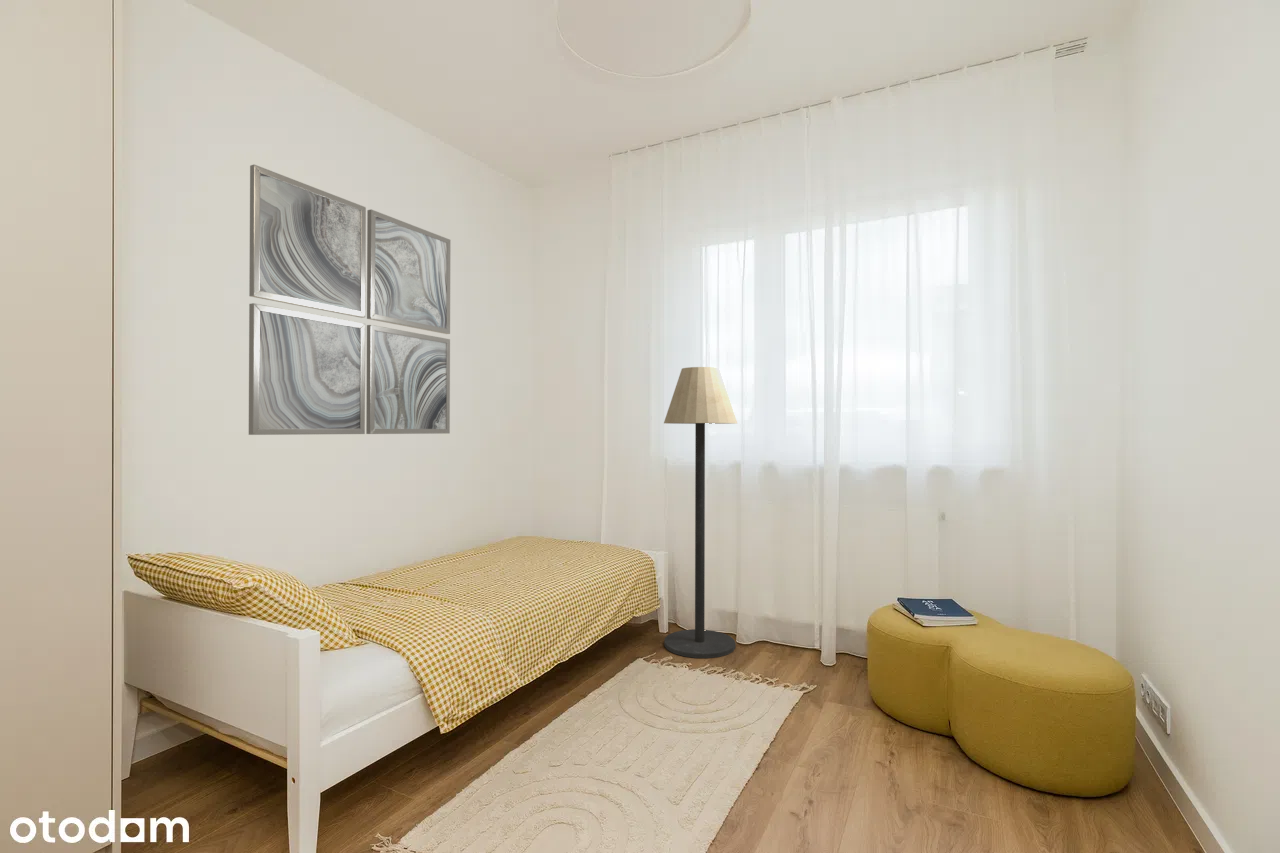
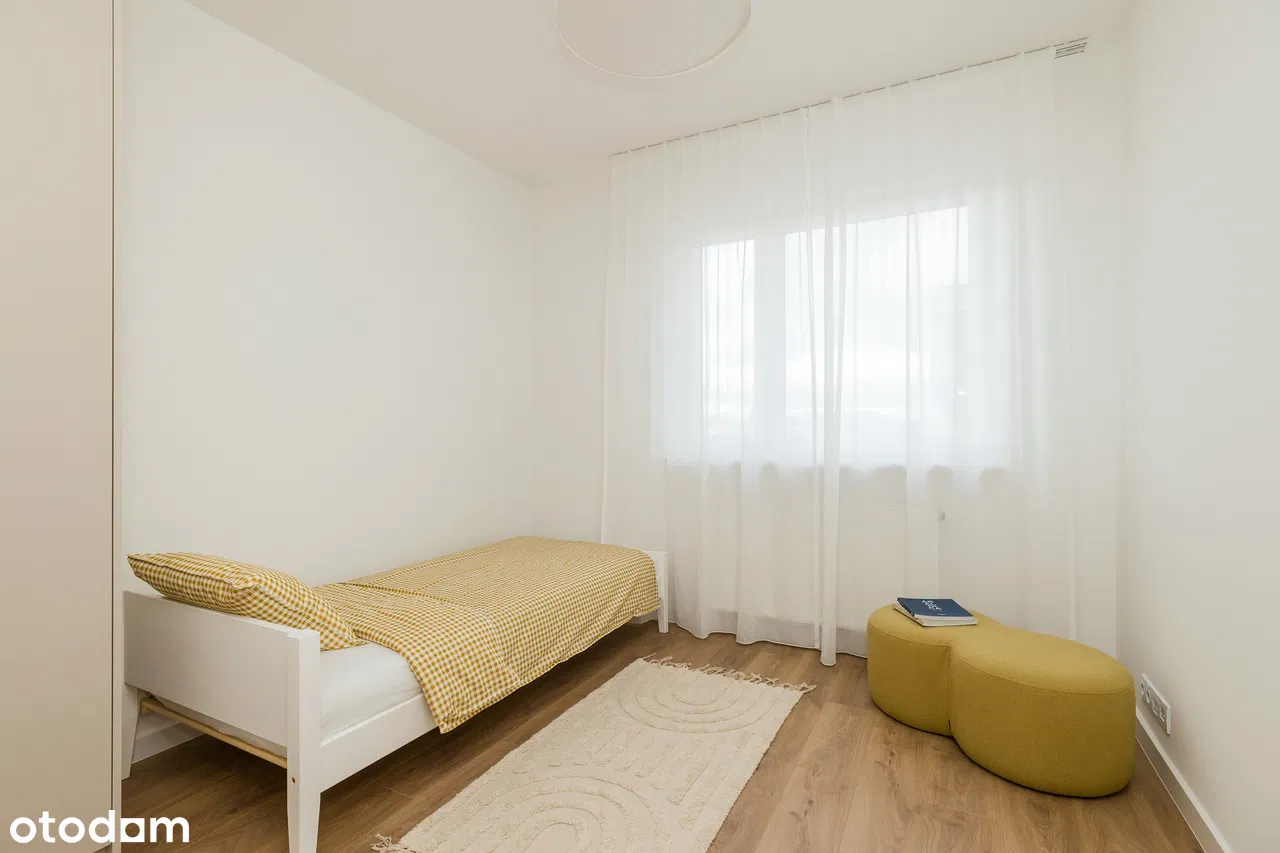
- floor lamp (700, 506)
- wall art (367, 318)
